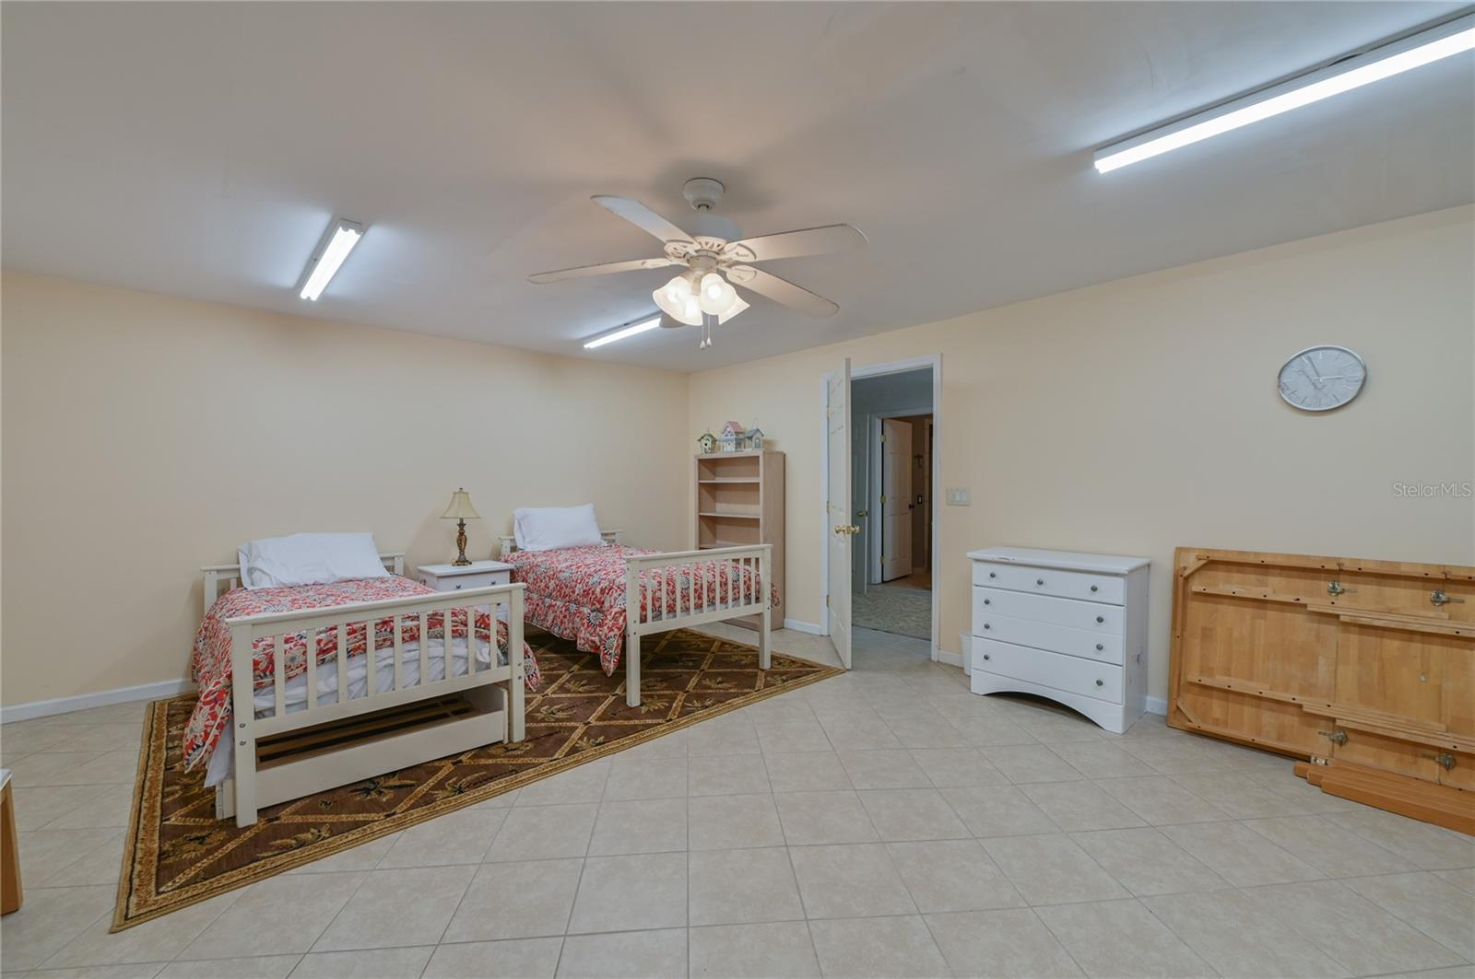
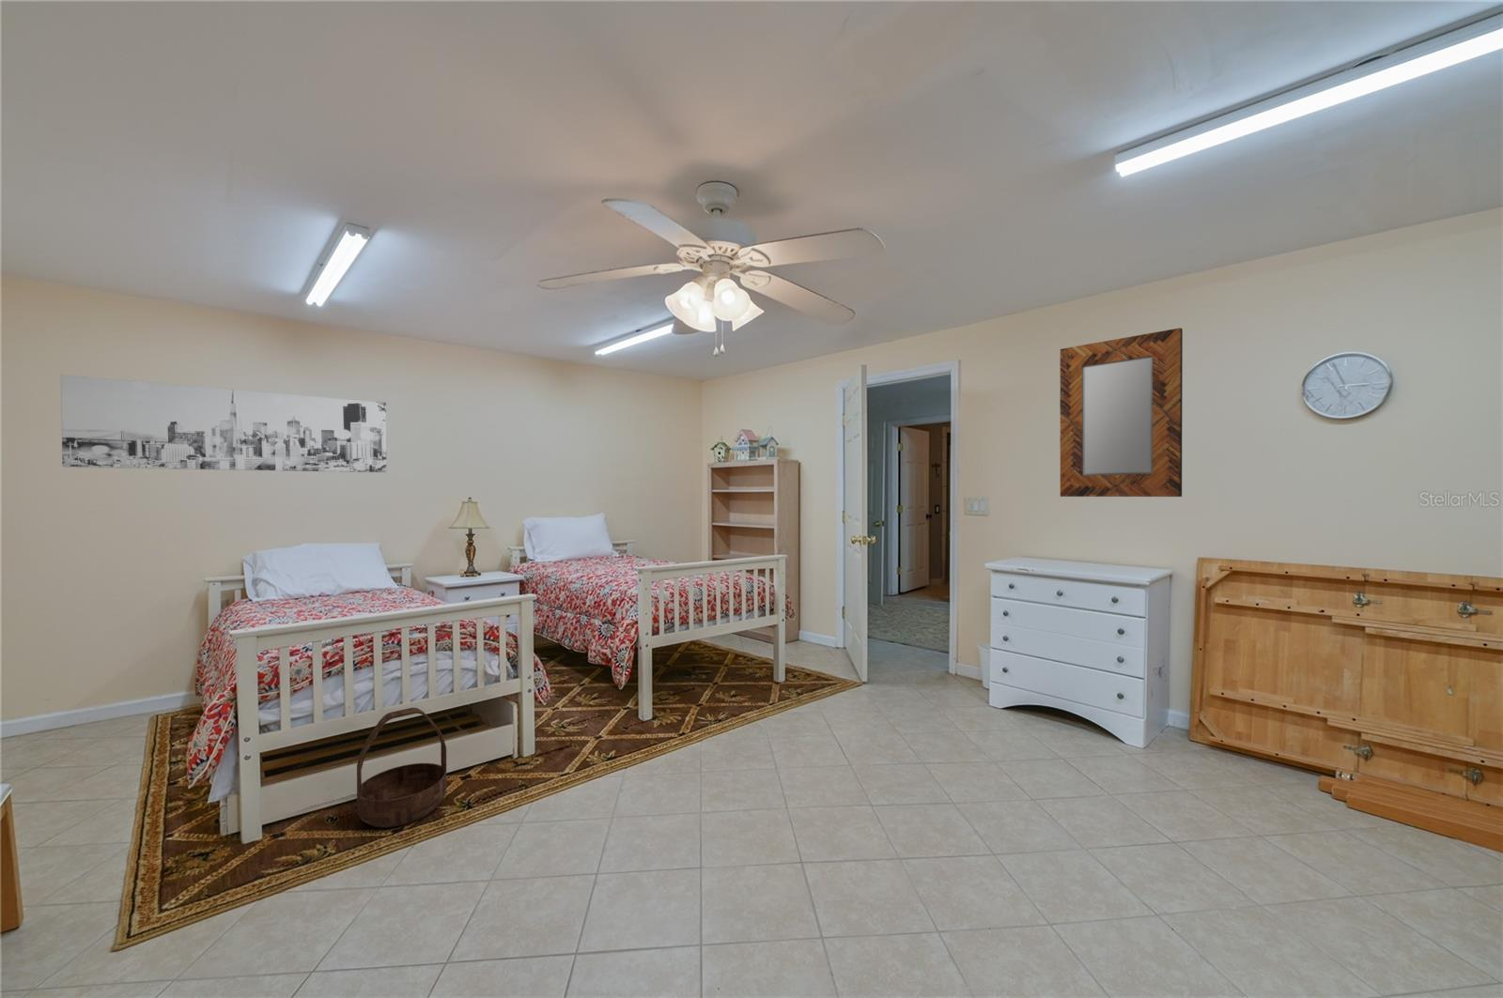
+ basket (403, 765)
+ home mirror (1116, 418)
+ wall art (246, 430)
